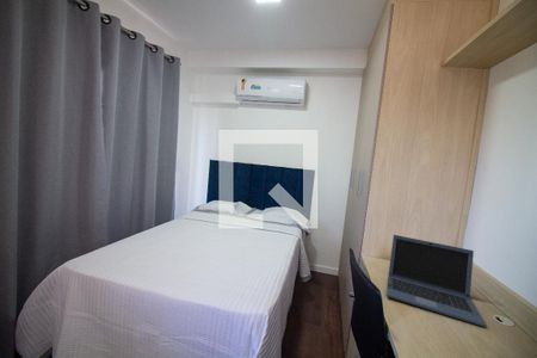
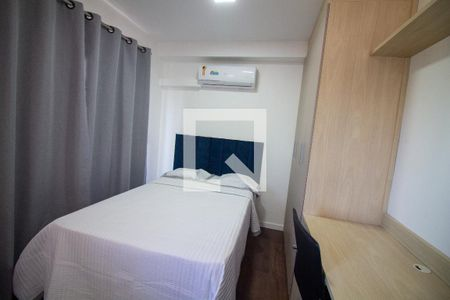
- laptop (431, 272)
